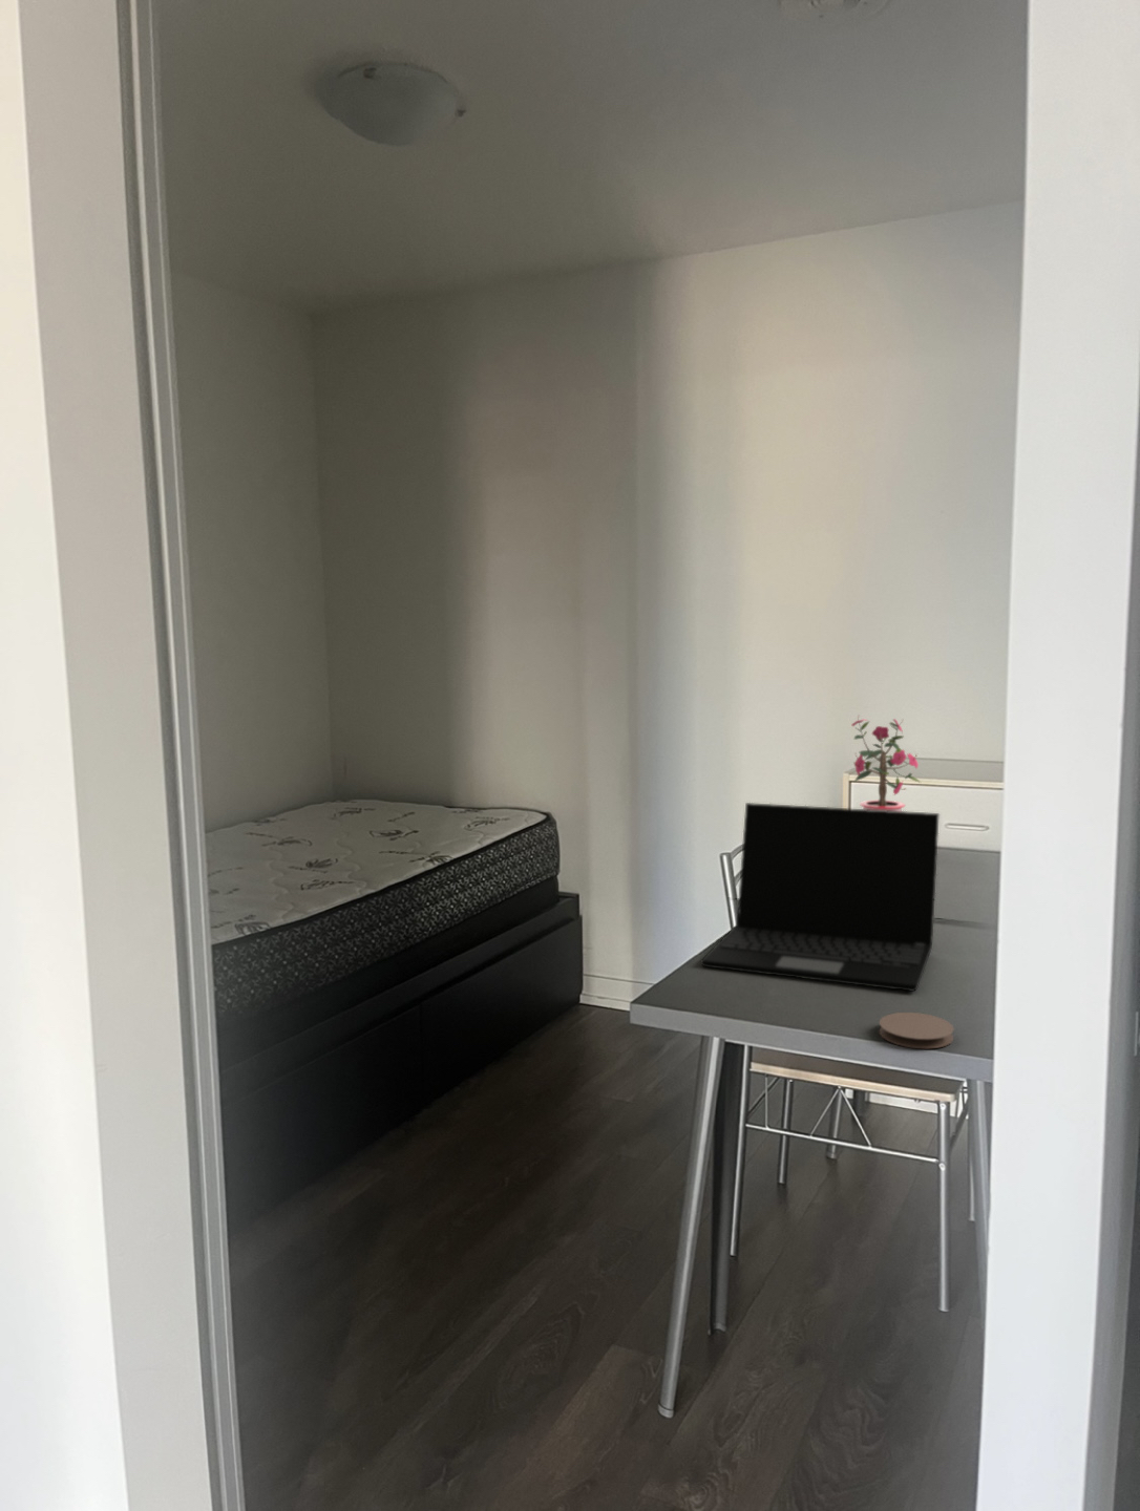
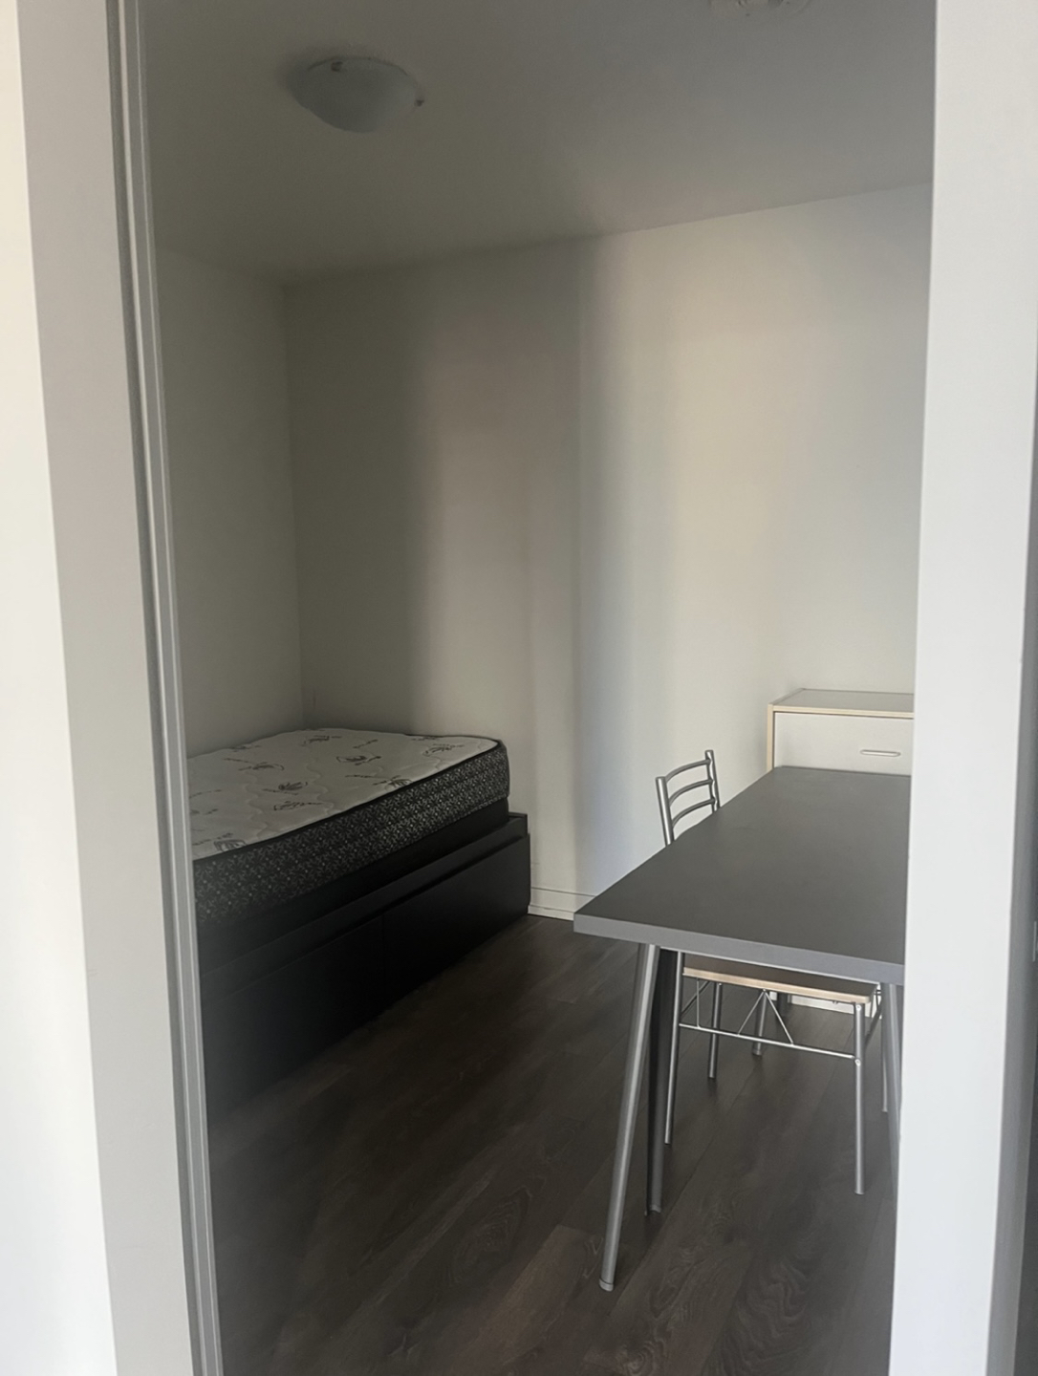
- laptop (823, 887)
- coaster (915, 1030)
- potted plant (884, 783)
